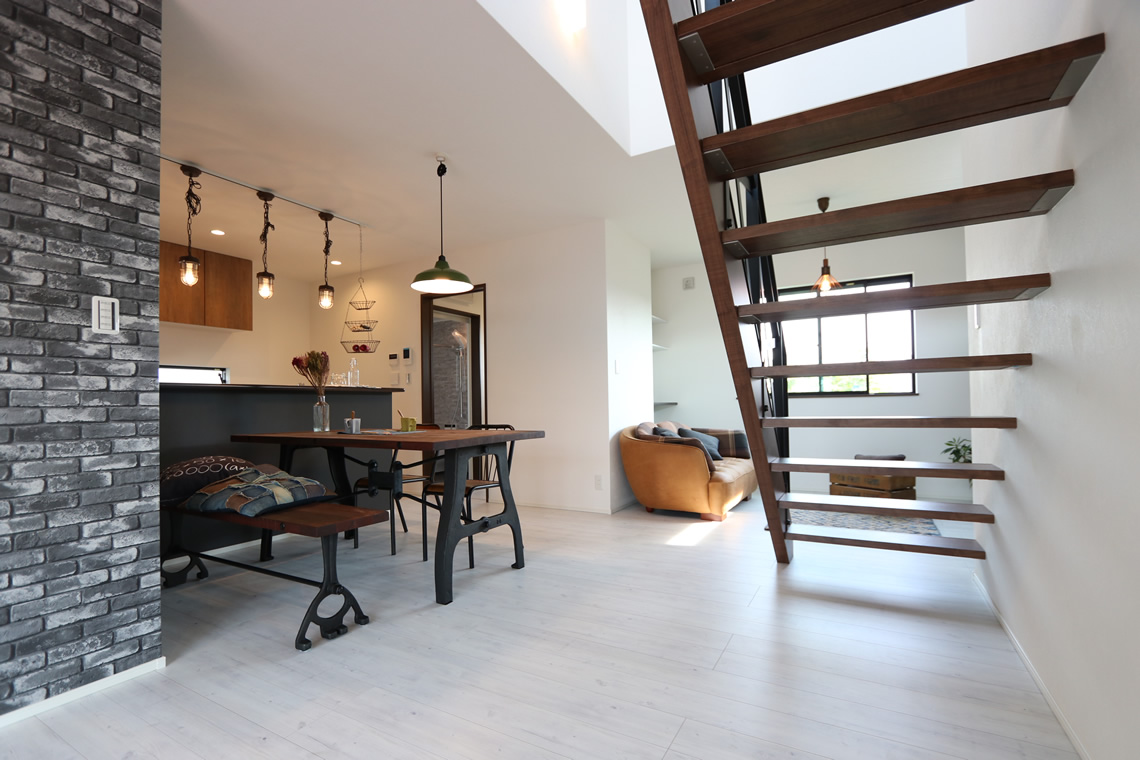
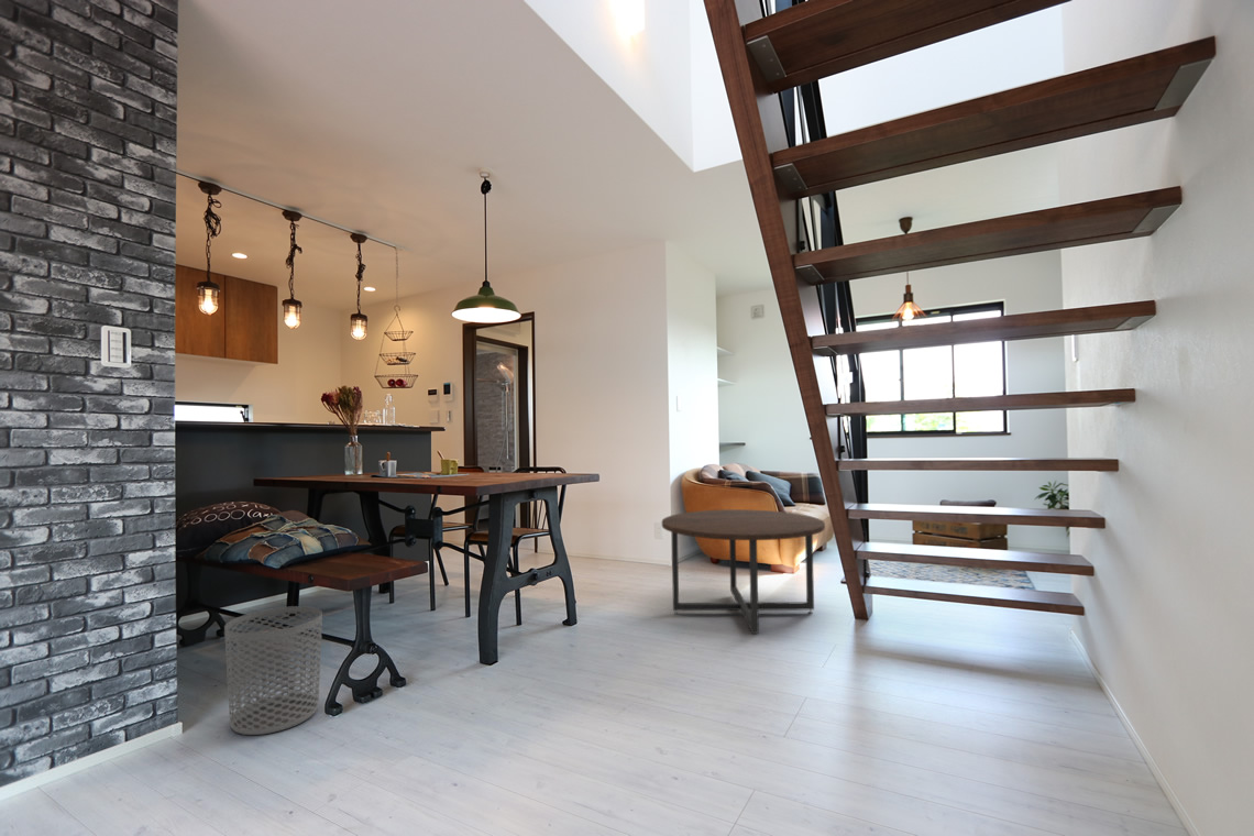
+ waste bin (275, 668)
+ coffee table (735, 565)
